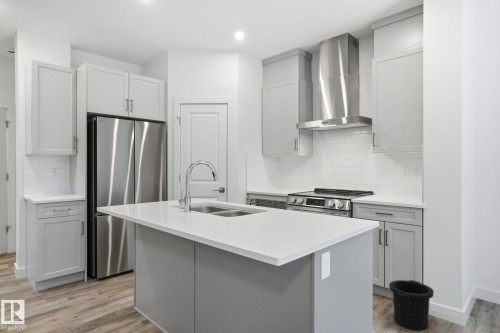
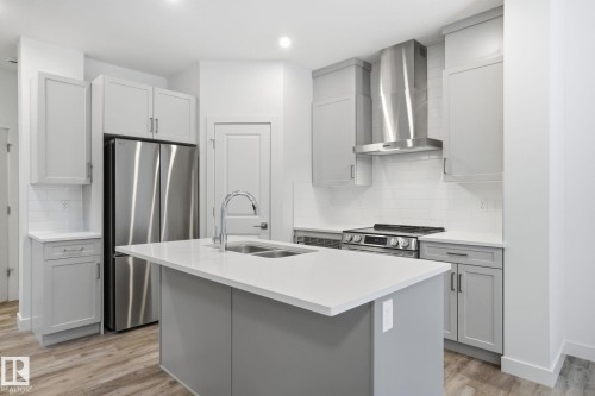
- trash can (410, 304)
